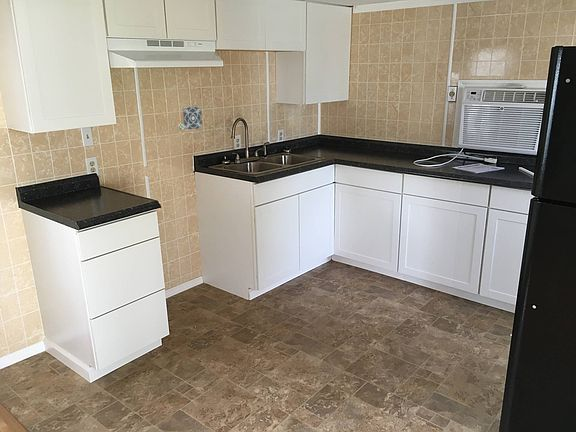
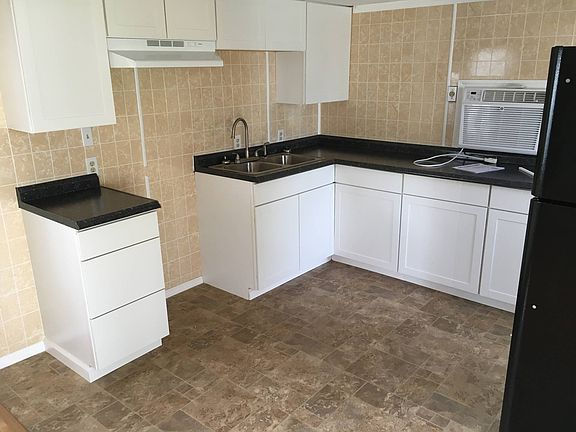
- decorative tile (189, 118)
